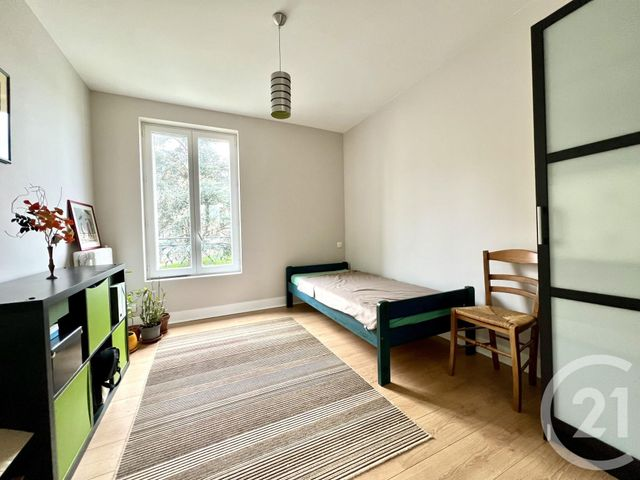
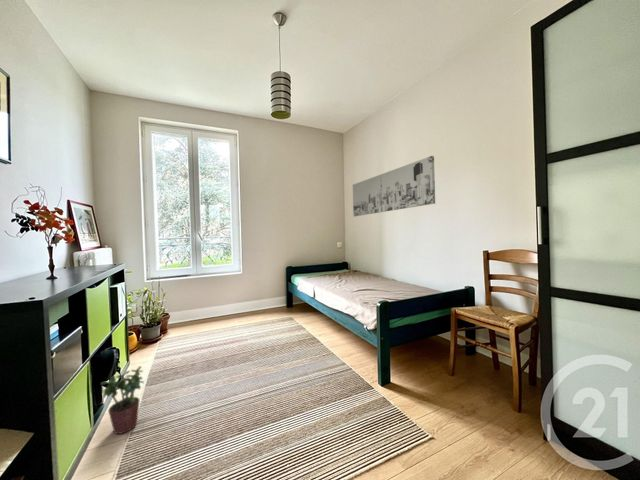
+ wall art (385, 192)
+ potted plant (122, 400)
